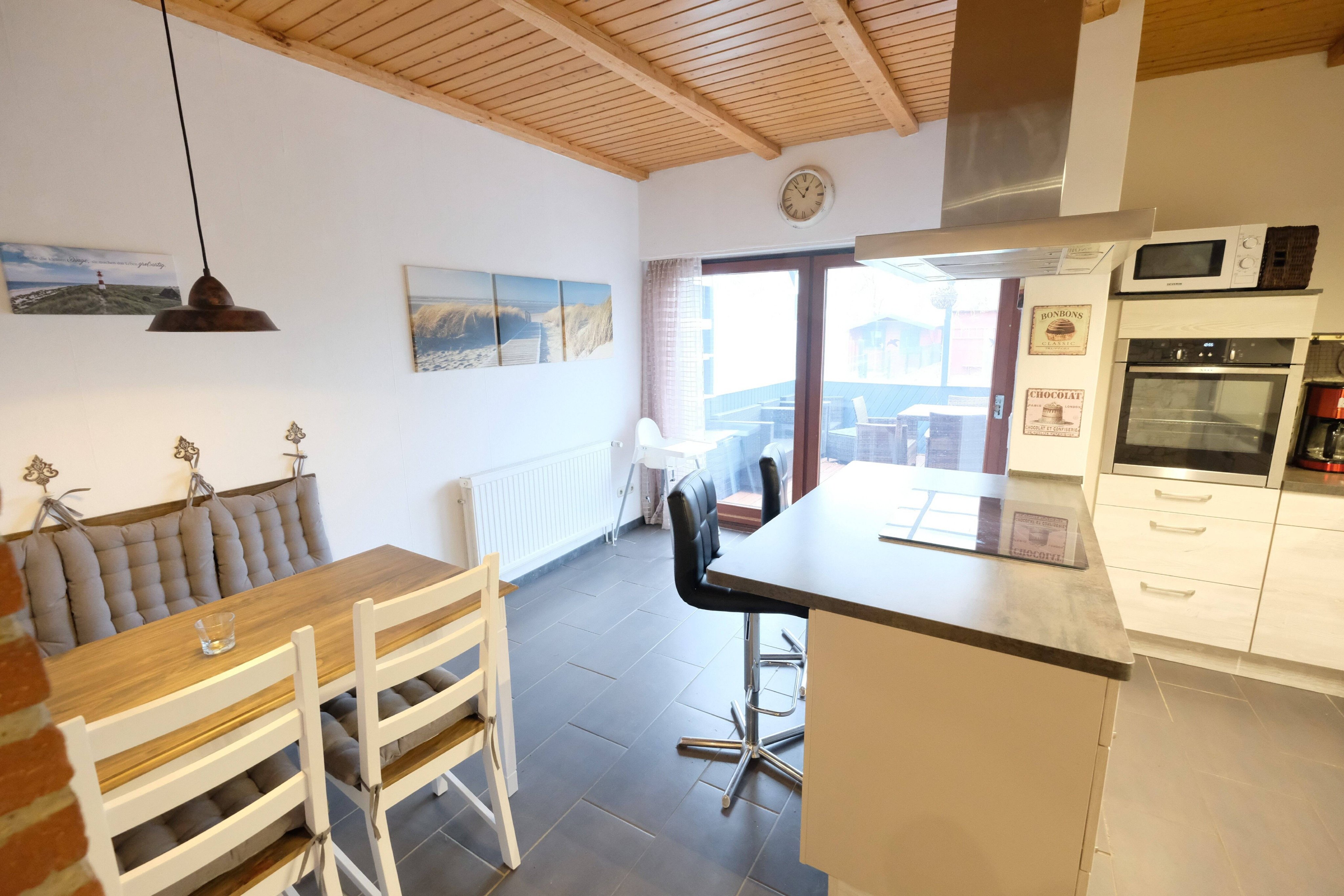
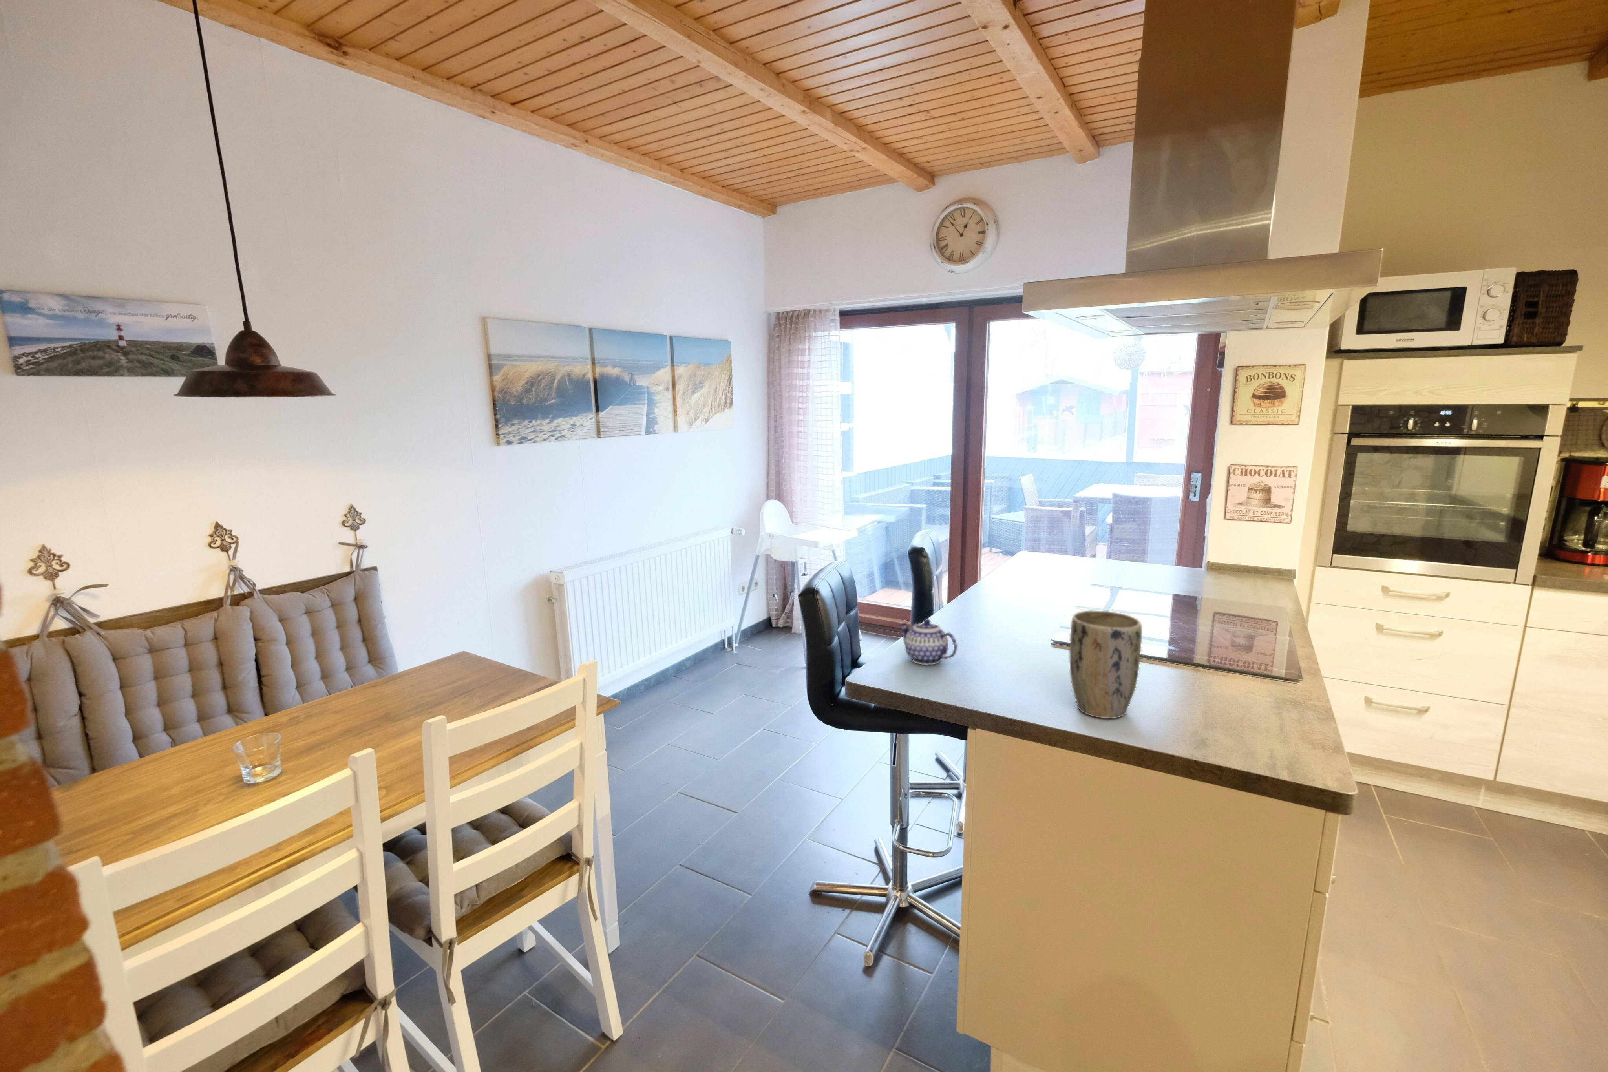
+ plant pot (1103, 664)
+ teapot (926, 640)
